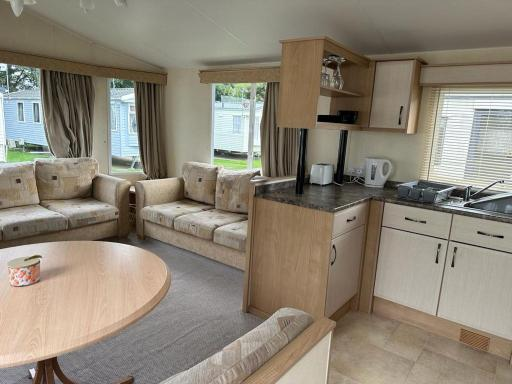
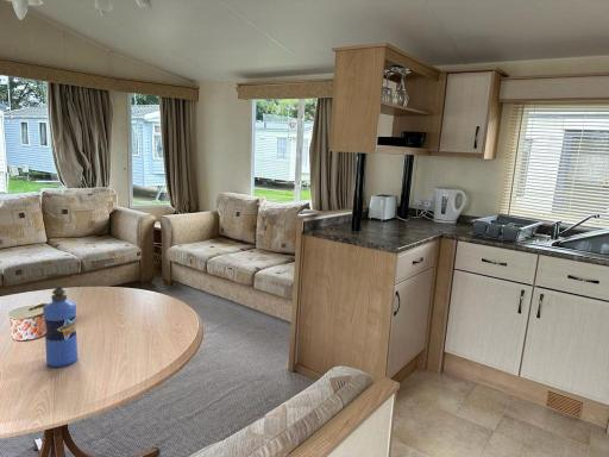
+ water bottle (61, 325)
